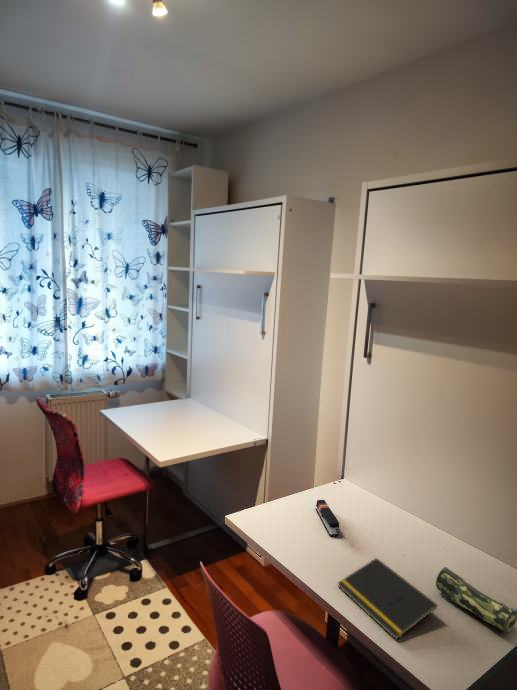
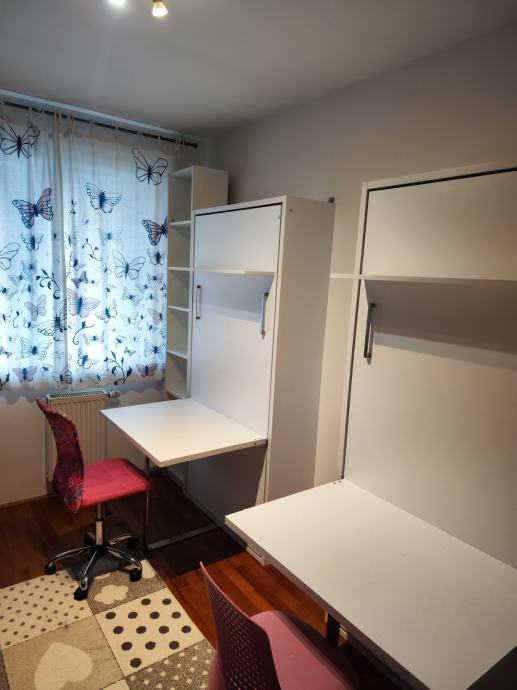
- notepad (385, 594)
- pencil case (476, 600)
- stapler (327, 515)
